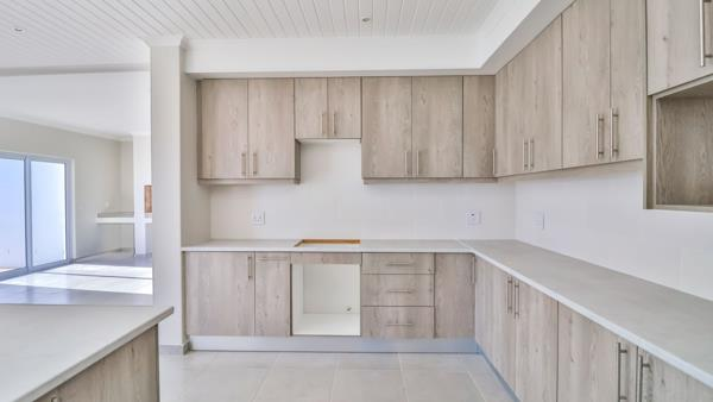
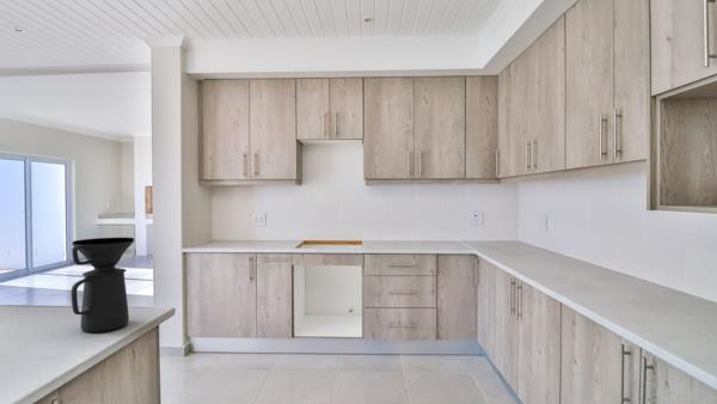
+ coffee maker (102, 283)
